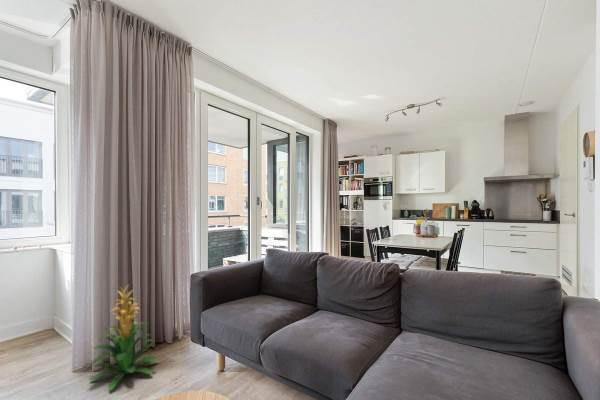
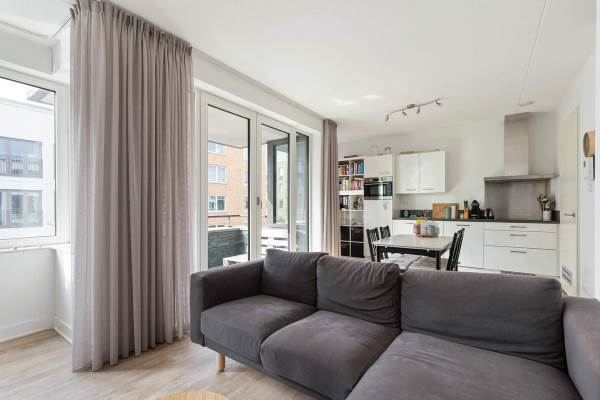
- indoor plant (125, 329)
